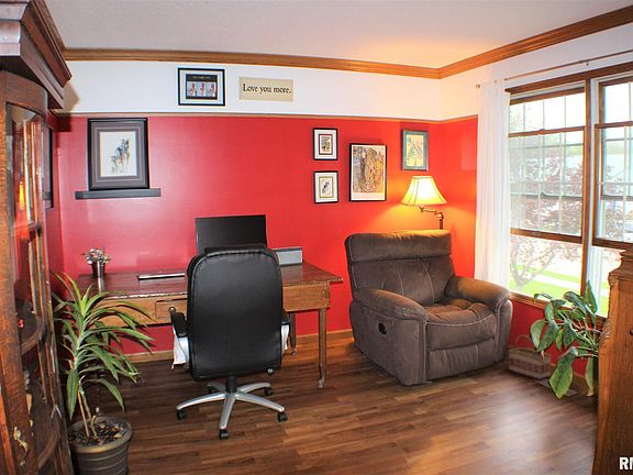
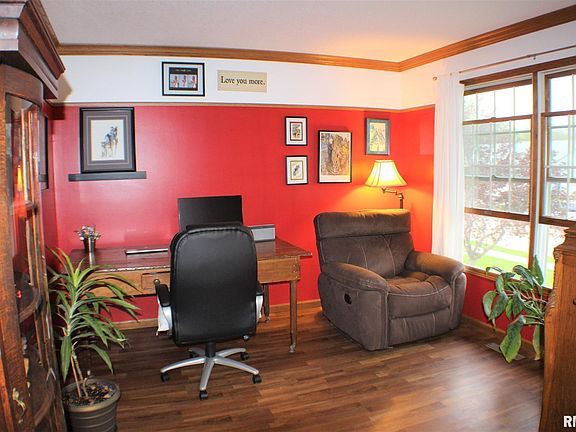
- basket (530, 353)
